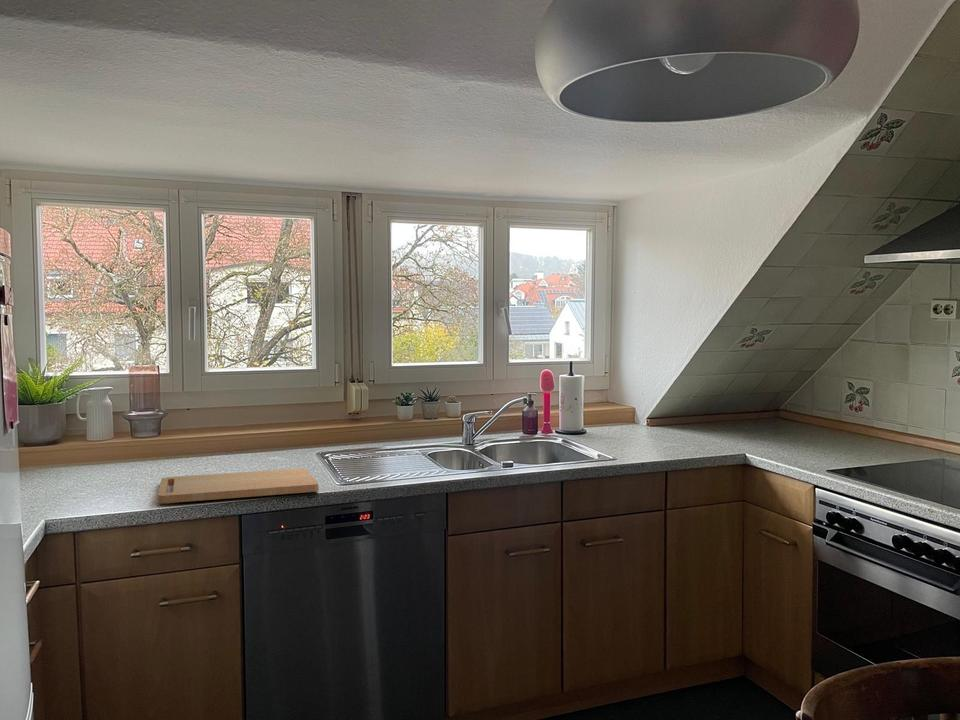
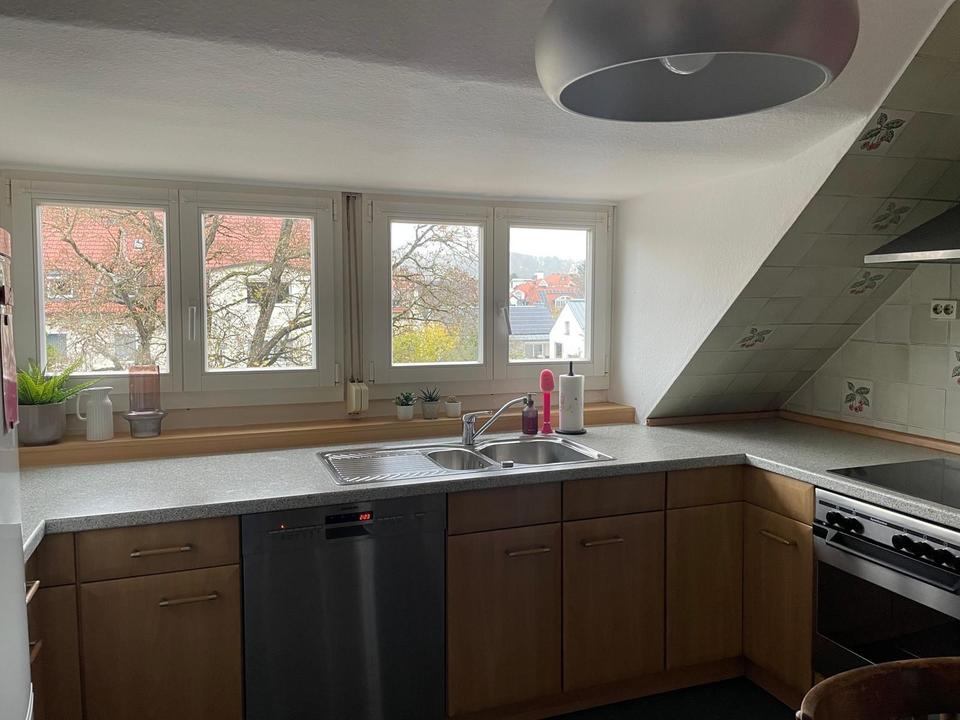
- cutting board (238, 484)
